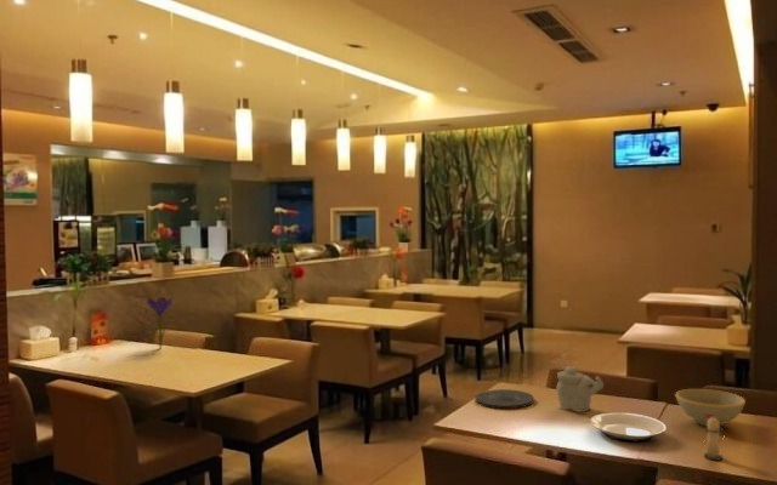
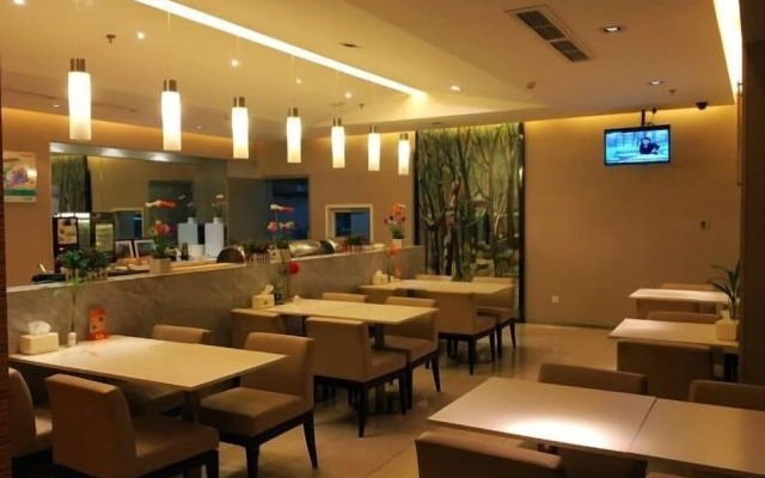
- plate (626, 428)
- candle (713, 435)
- bowl (709, 410)
- flower (159, 323)
- teapot (579, 388)
- plate (504, 396)
